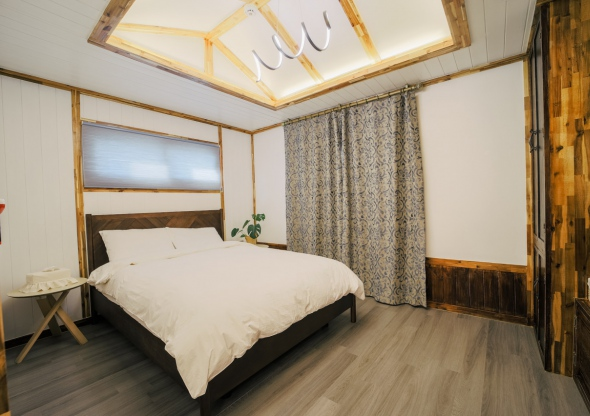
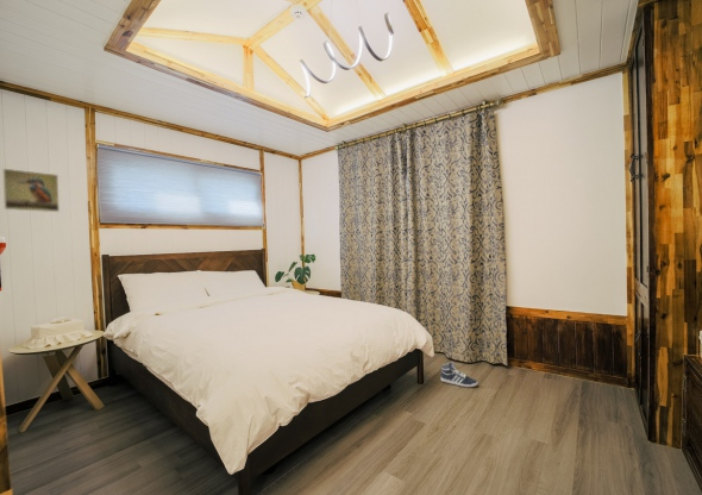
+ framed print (32, 190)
+ sneaker (458, 374)
